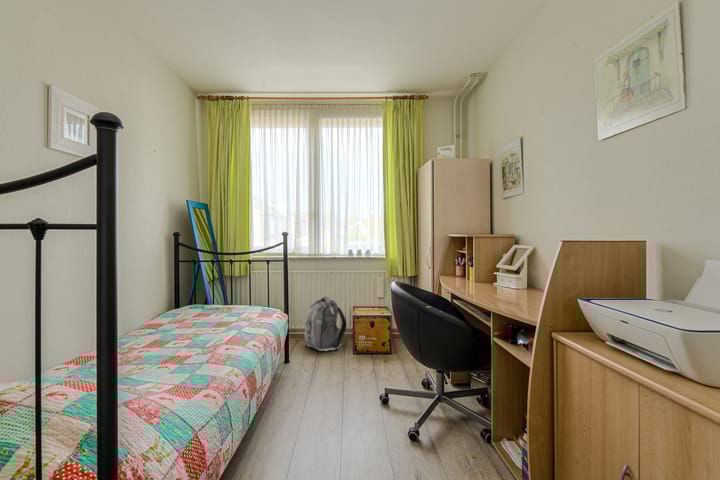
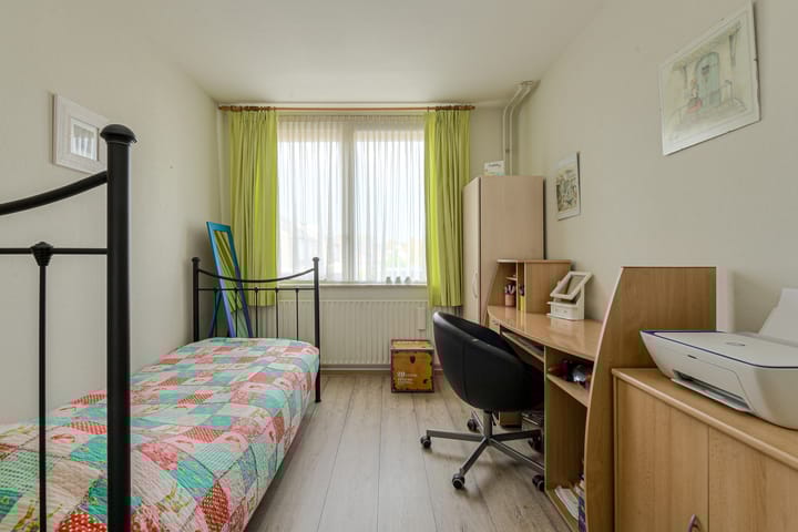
- backpack (324, 321)
